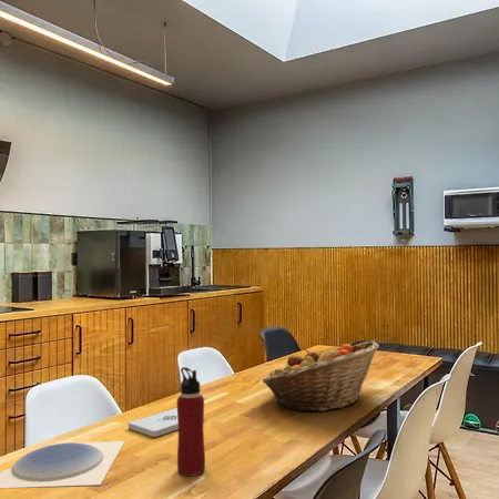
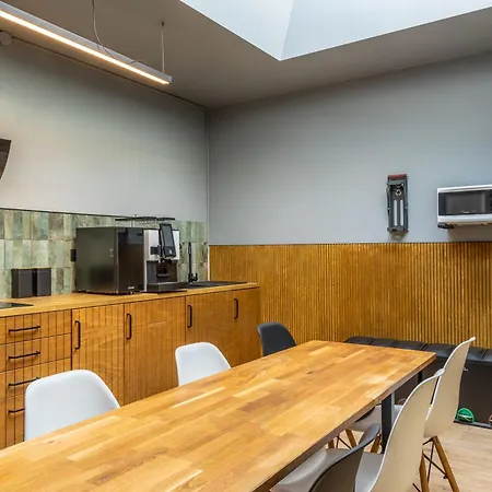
- water bottle (190, 419)
- fruit basket (323, 370)
- notepad (167, 420)
- plate (59, 457)
